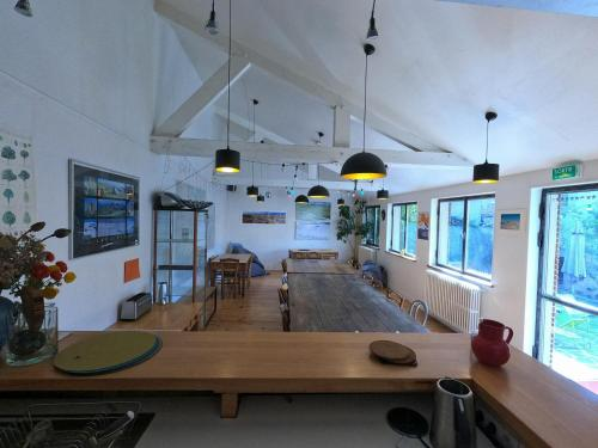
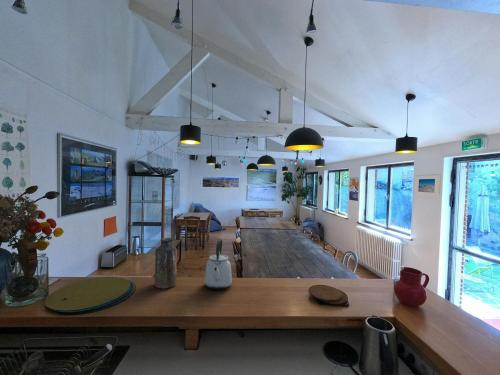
+ bottle (166, 261)
+ kettle (218, 264)
